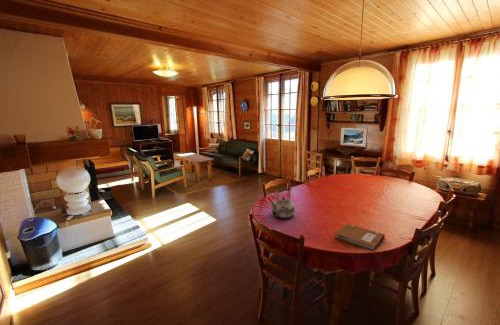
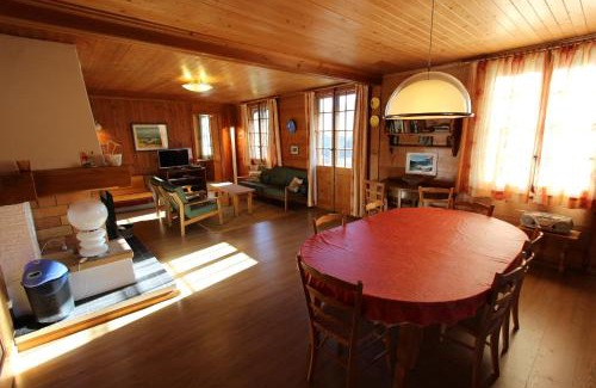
- kettle (281, 202)
- notebook (360, 236)
